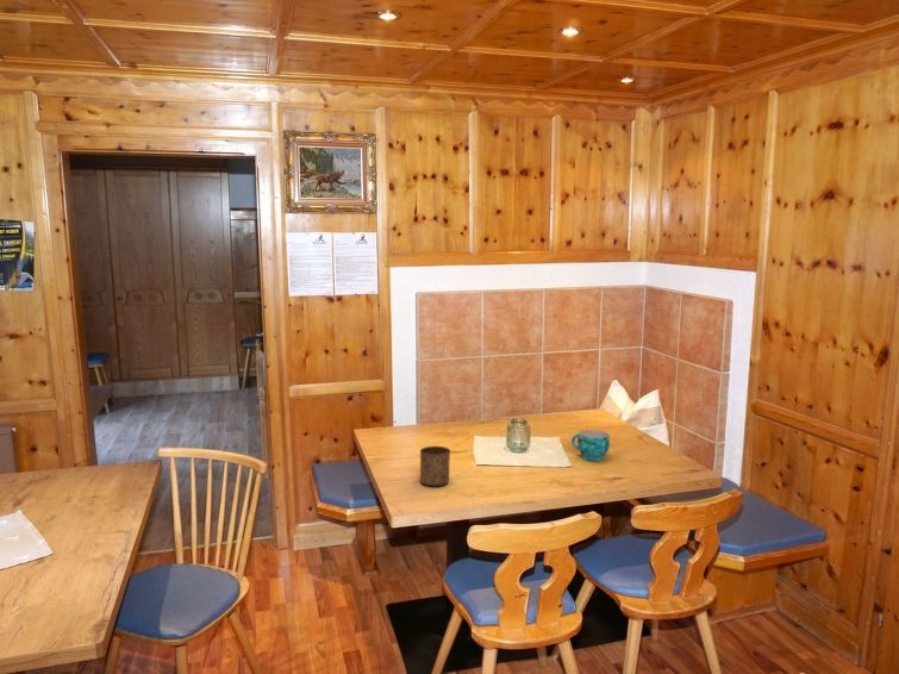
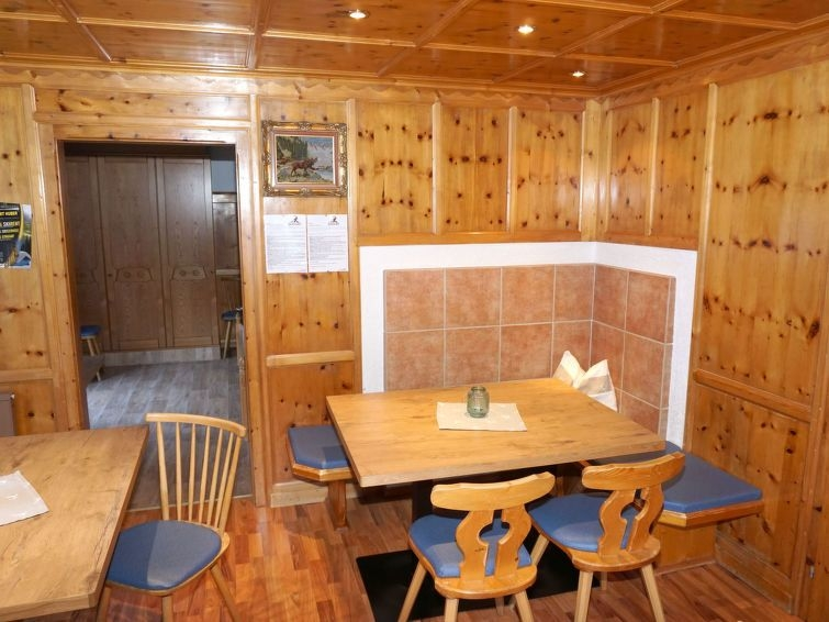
- cup (435, 466)
- cup (591, 445)
